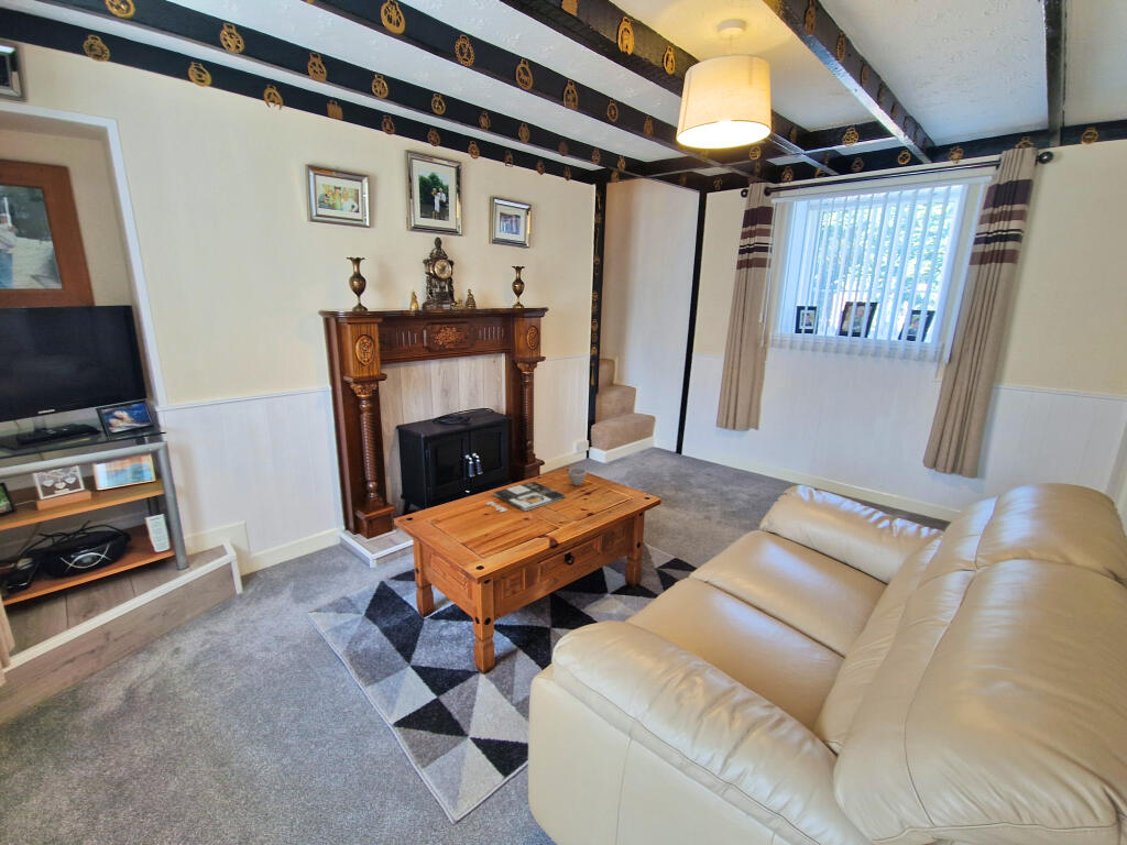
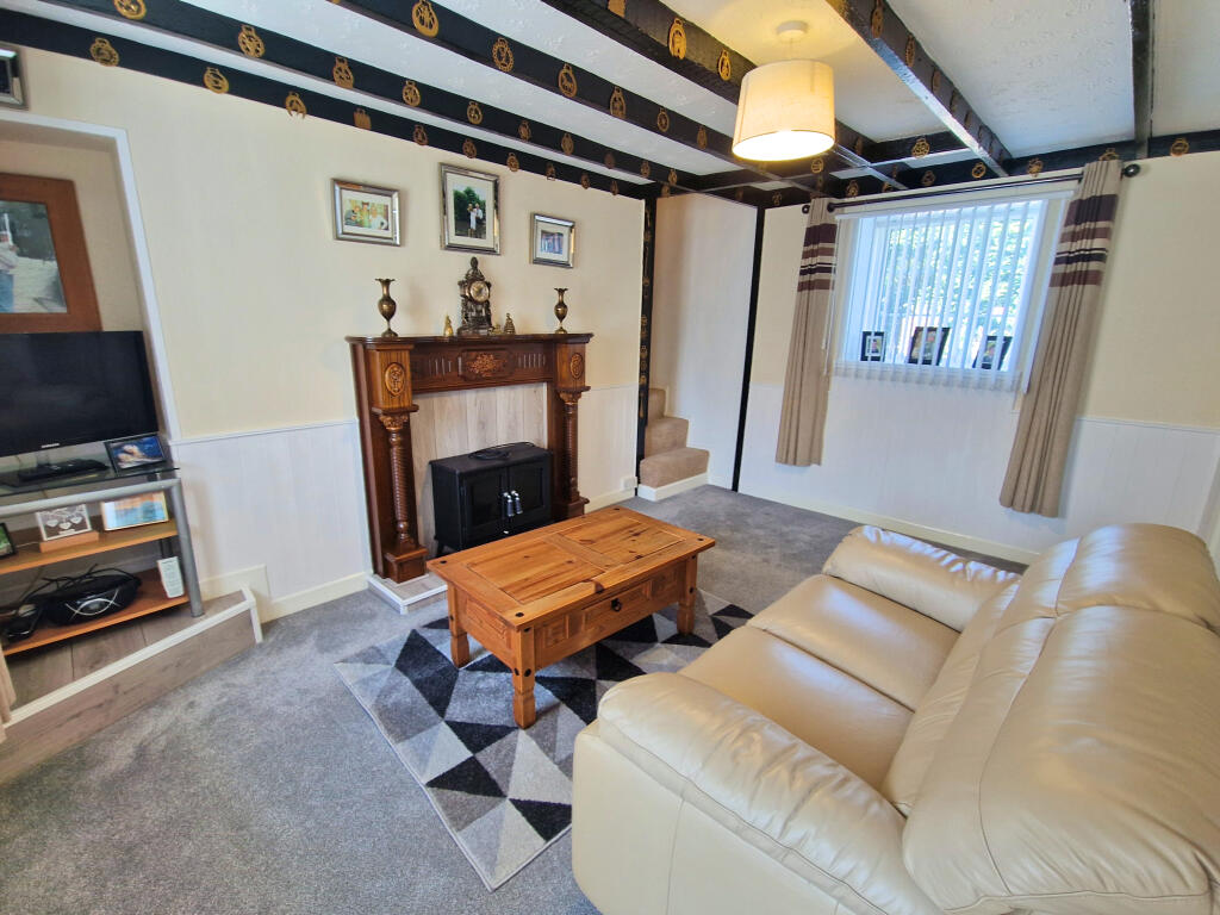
- cup (575, 476)
- magazine (522, 497)
